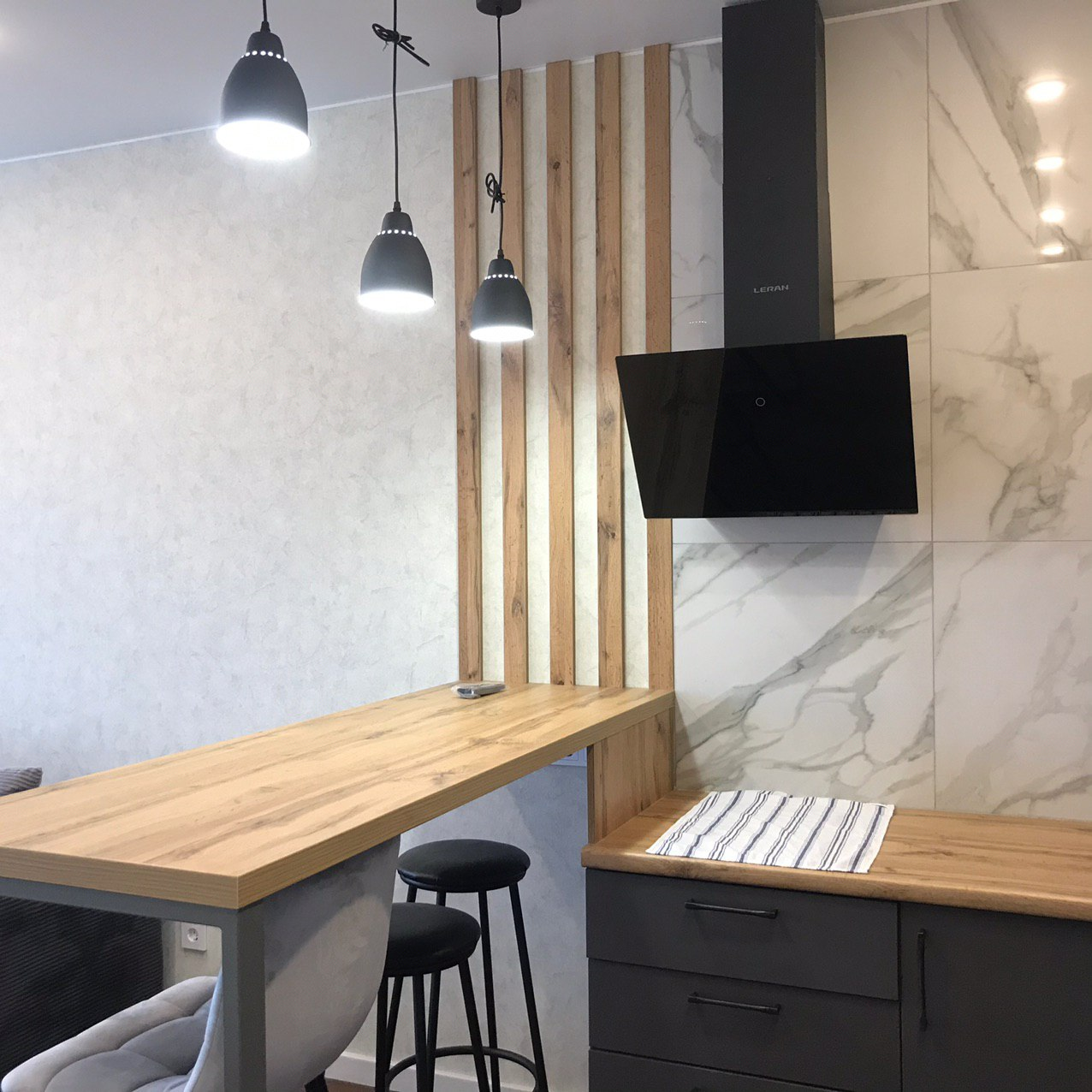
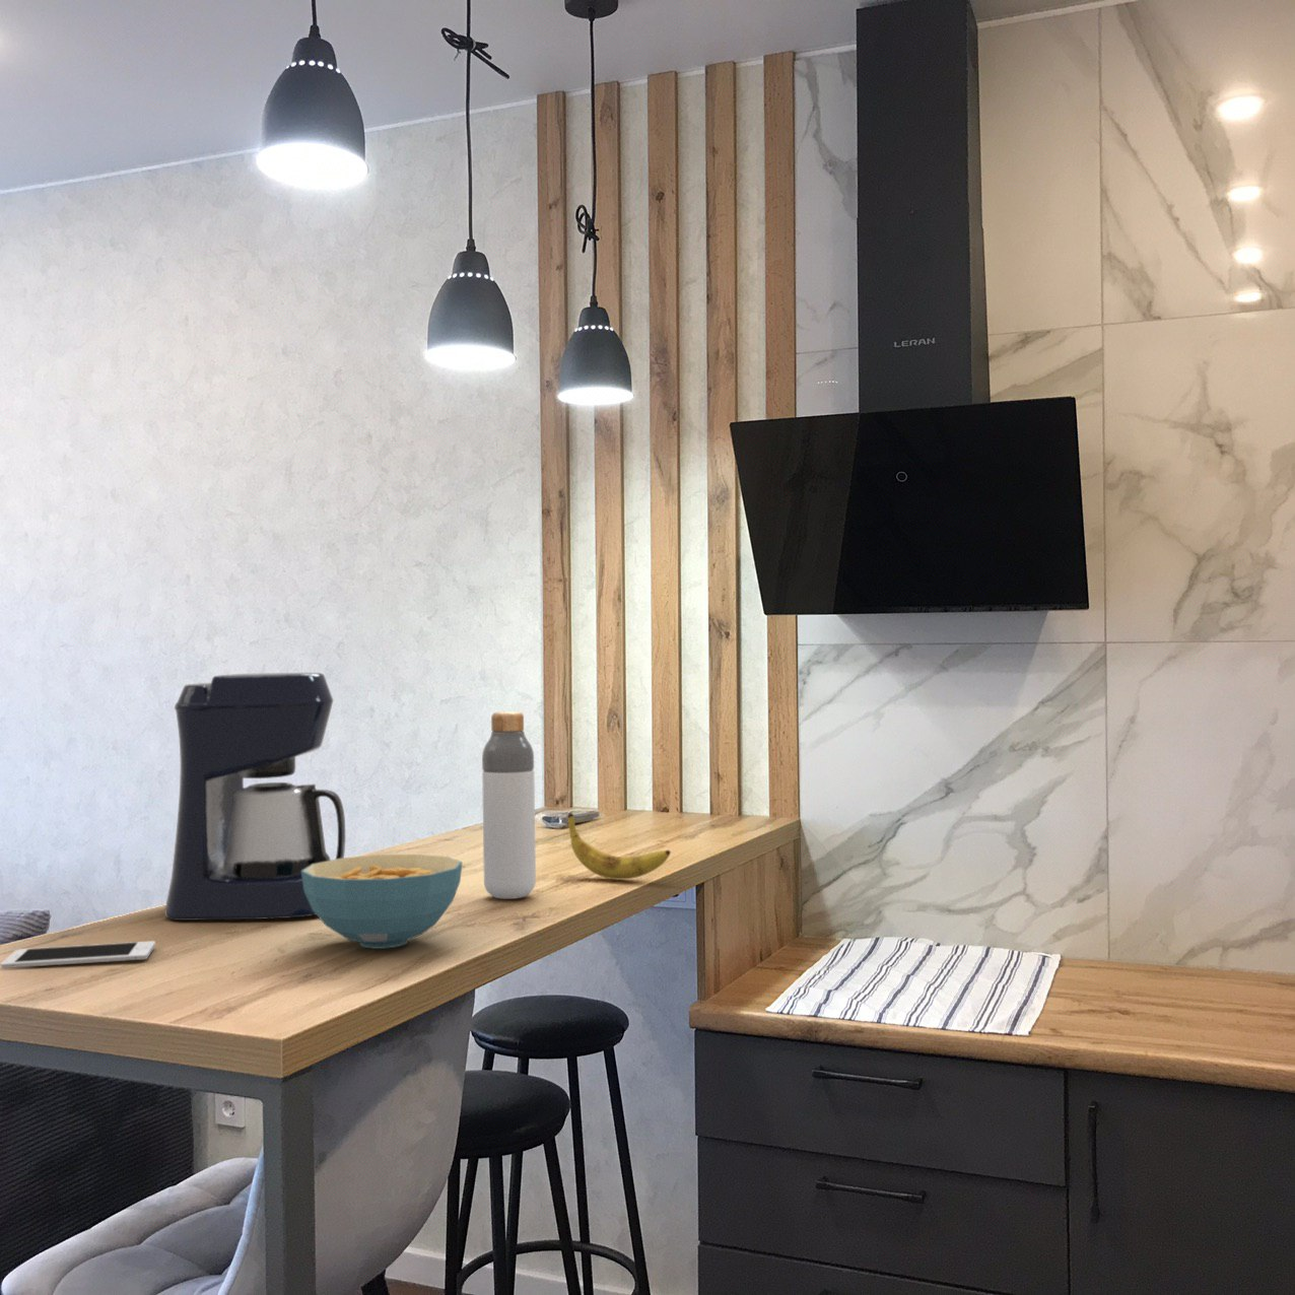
+ cell phone (81, 953)
+ cereal bowl (383, 905)
+ coffee maker (257, 790)
+ bottle (509, 804)
+ banana (614, 855)
